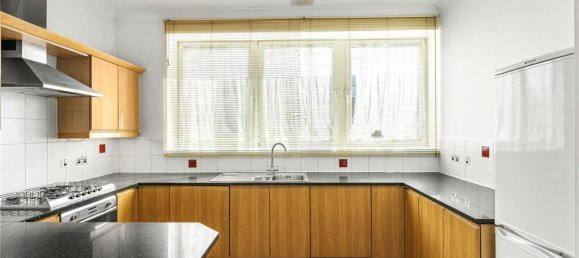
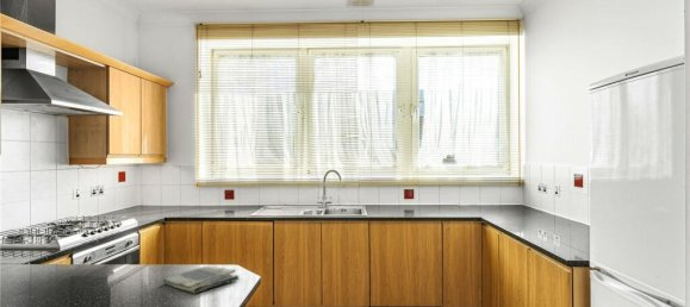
+ dish towel (201, 276)
